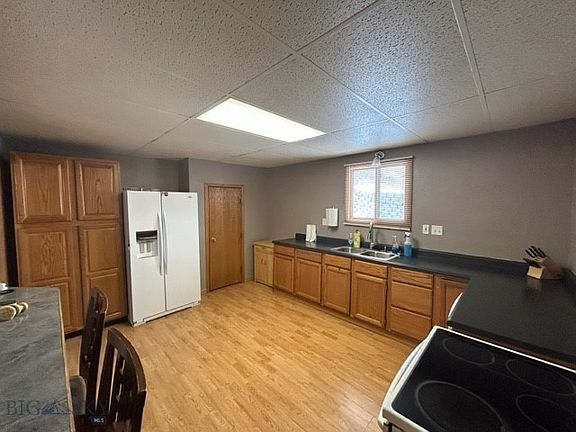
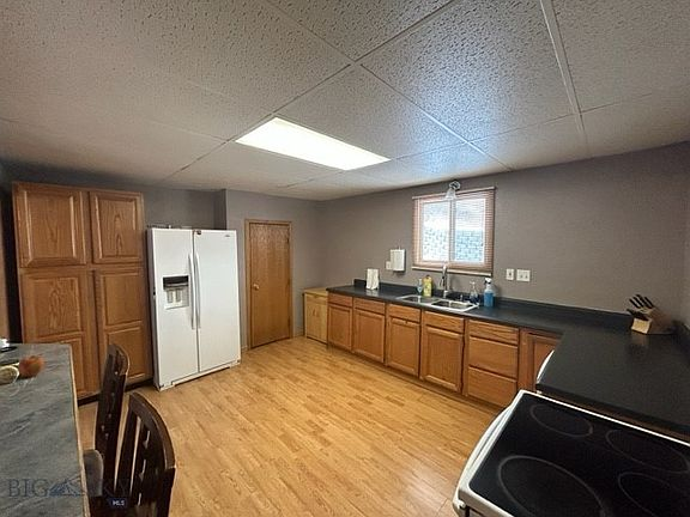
+ apple (30, 365)
